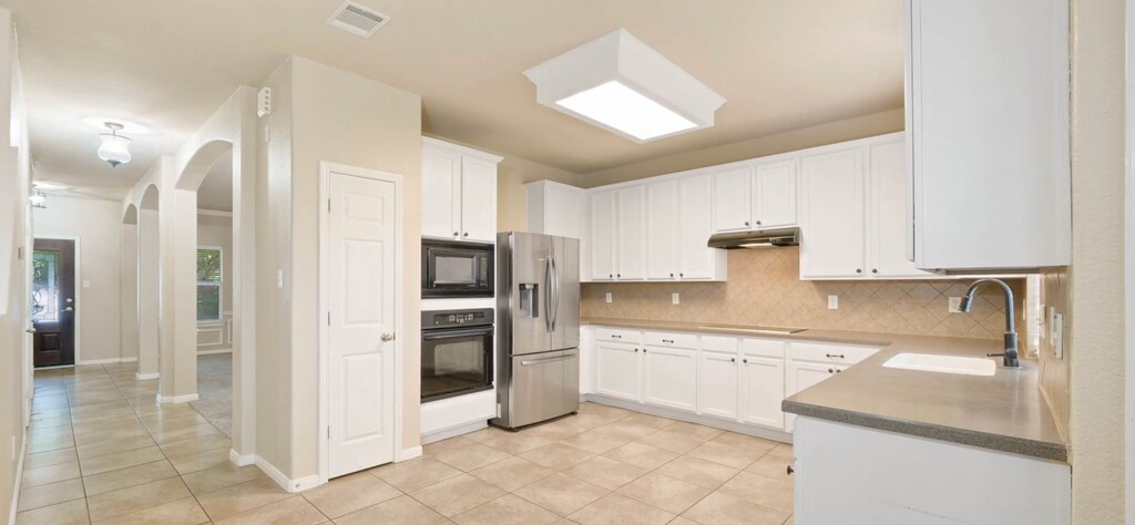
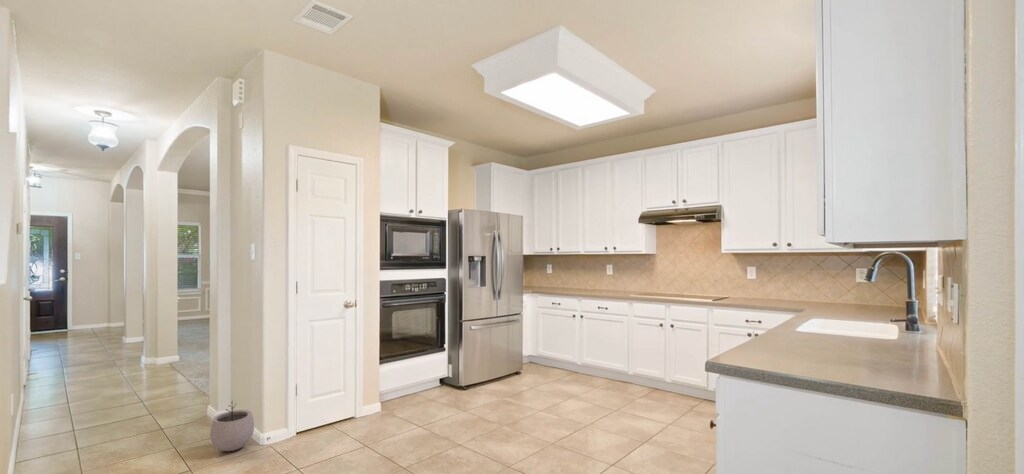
+ plant pot (232, 424)
